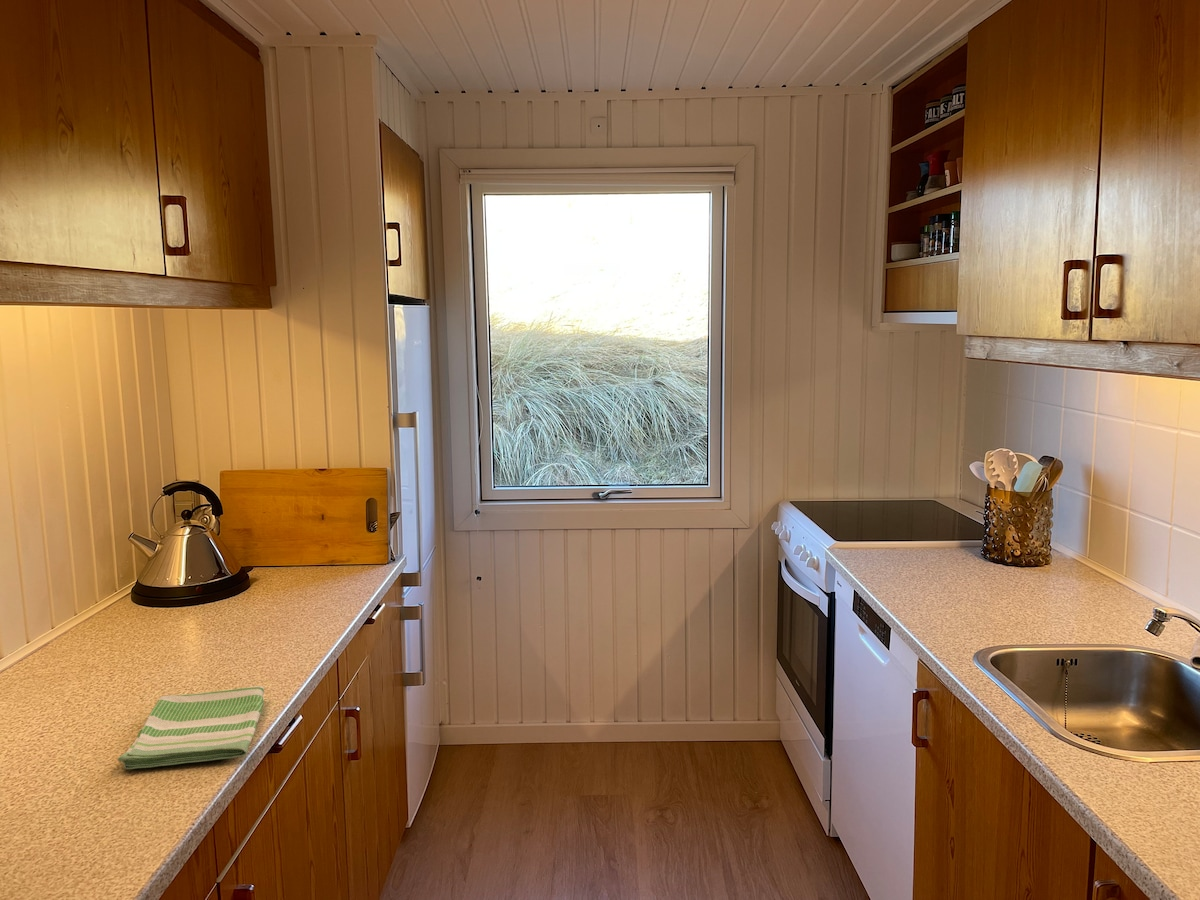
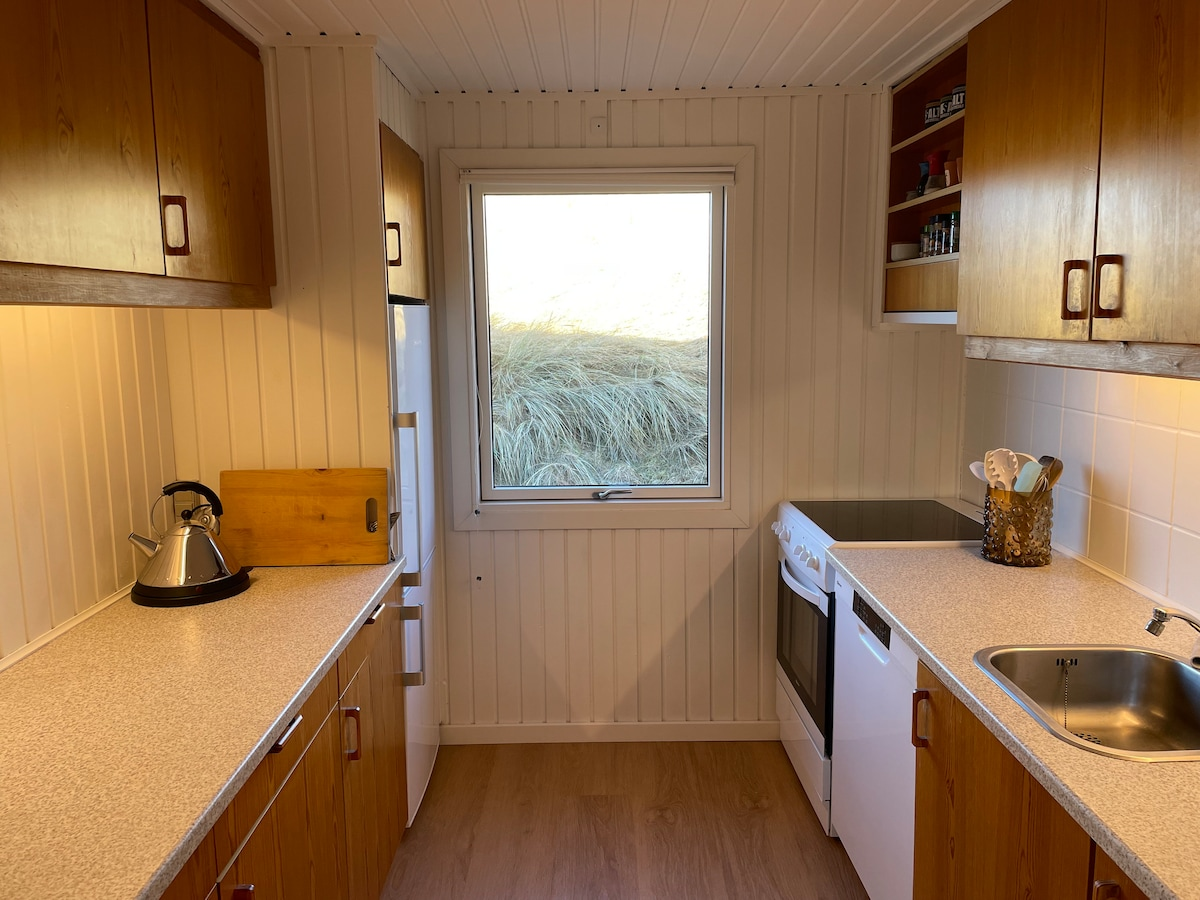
- dish towel (198, 724)
